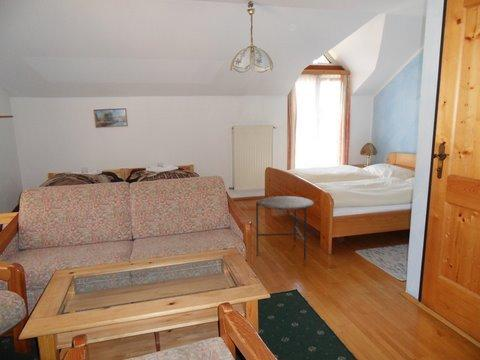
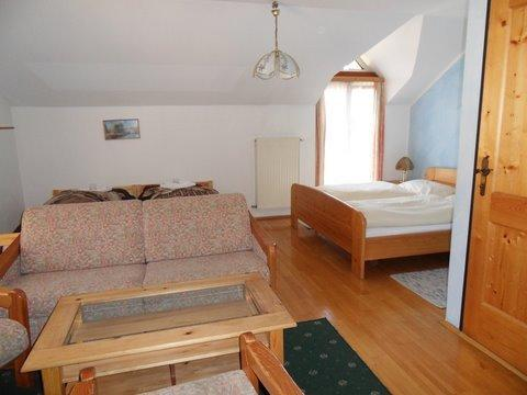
- side table (284, 233)
